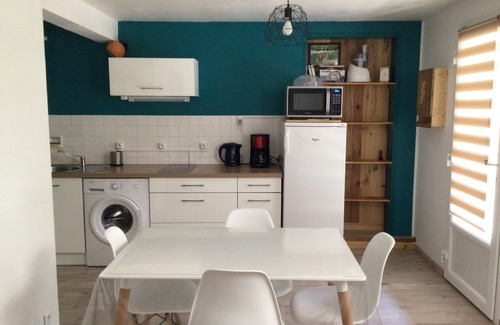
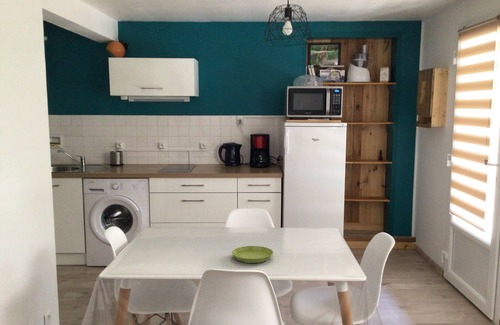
+ saucer (252, 254)
